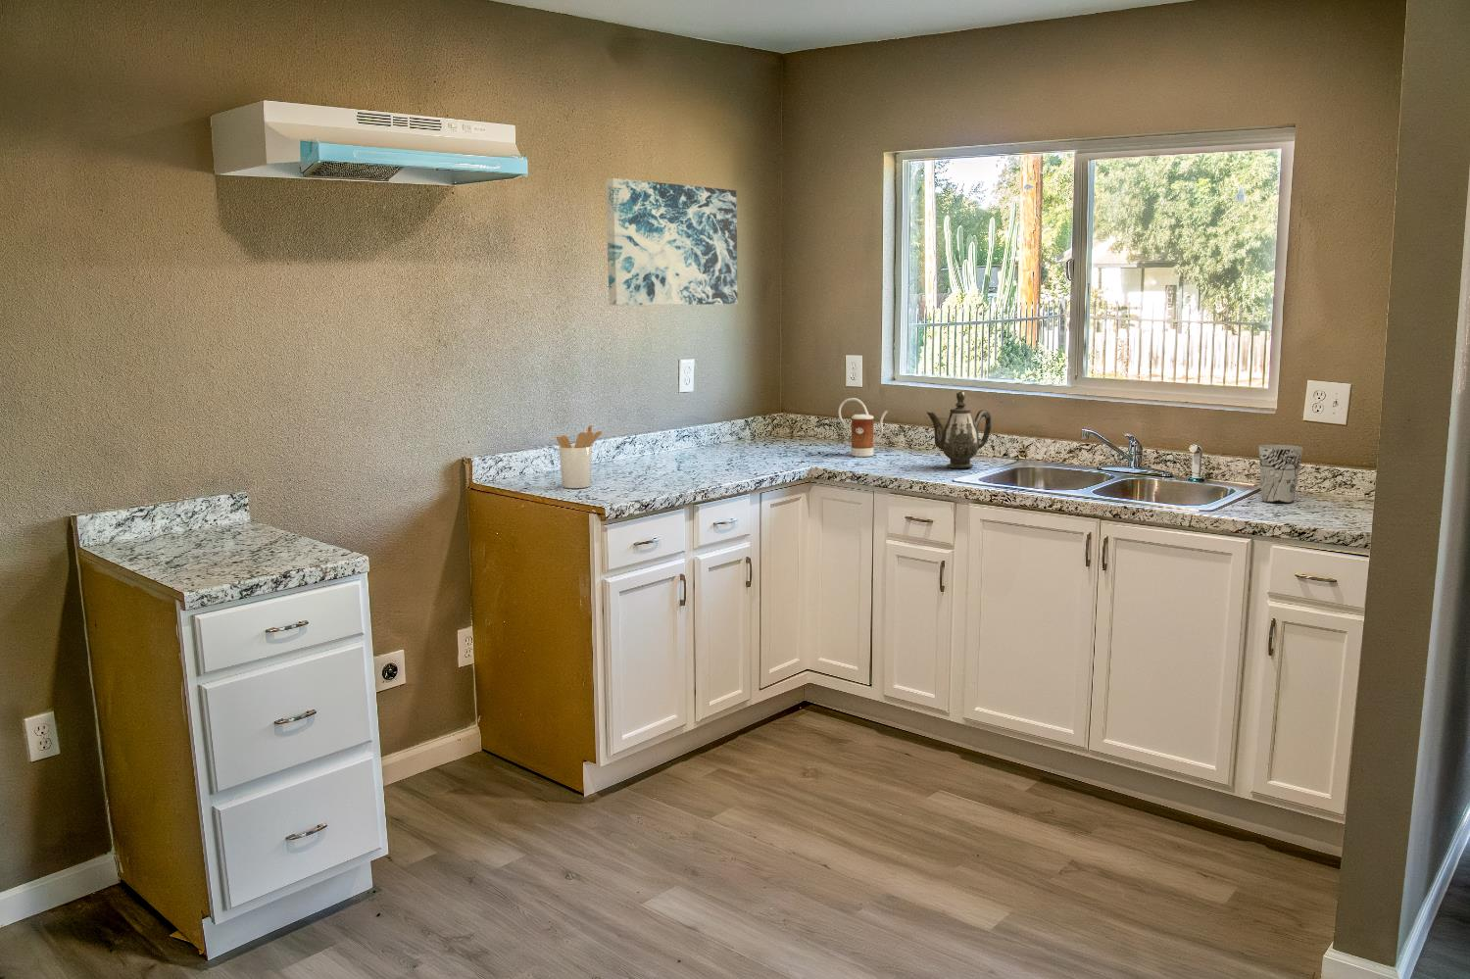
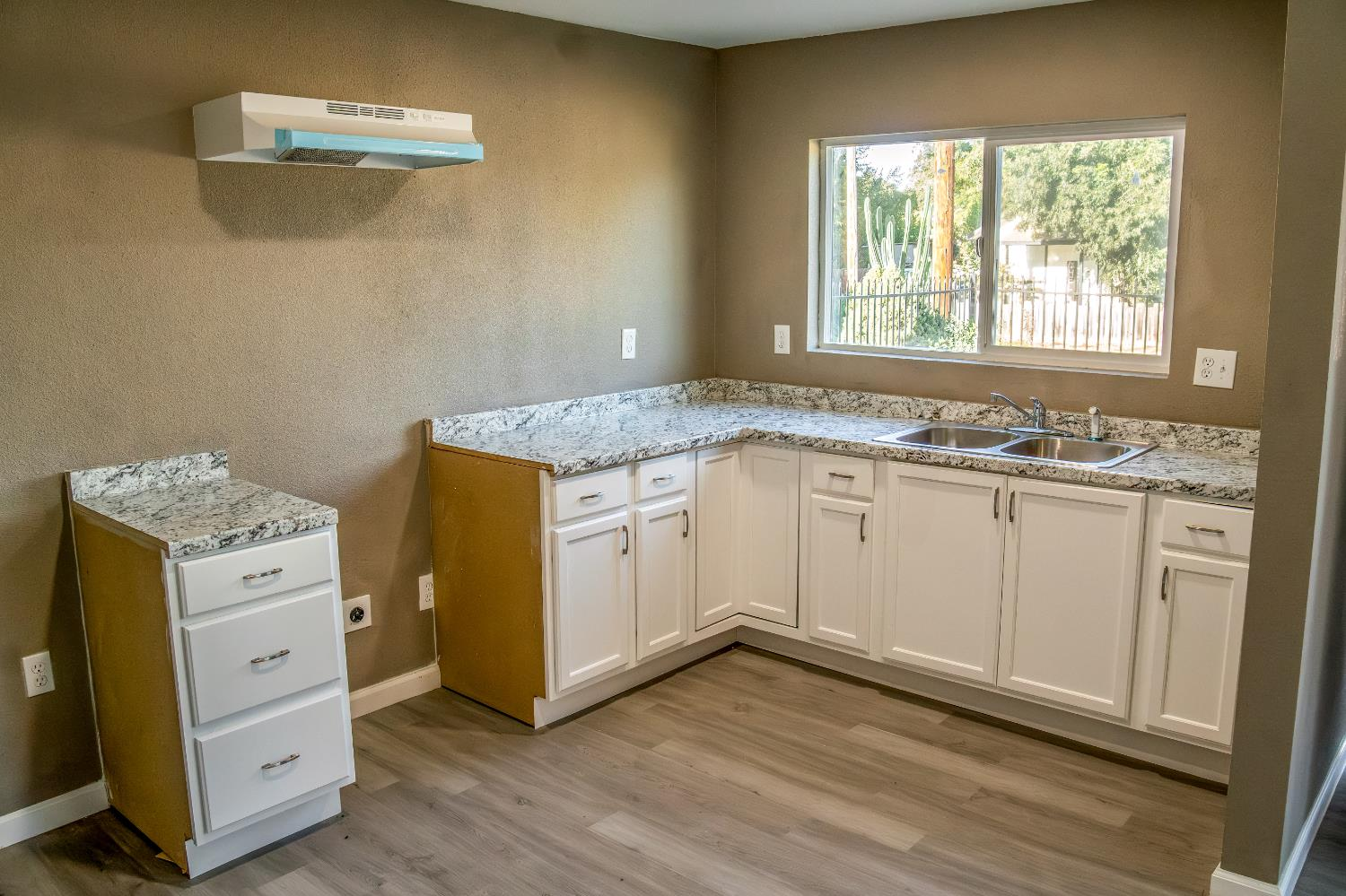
- utensil holder (580, 457)
- wall art (674, 245)
- cup (1279, 473)
- kettle (863, 426)
- teapot (959, 428)
